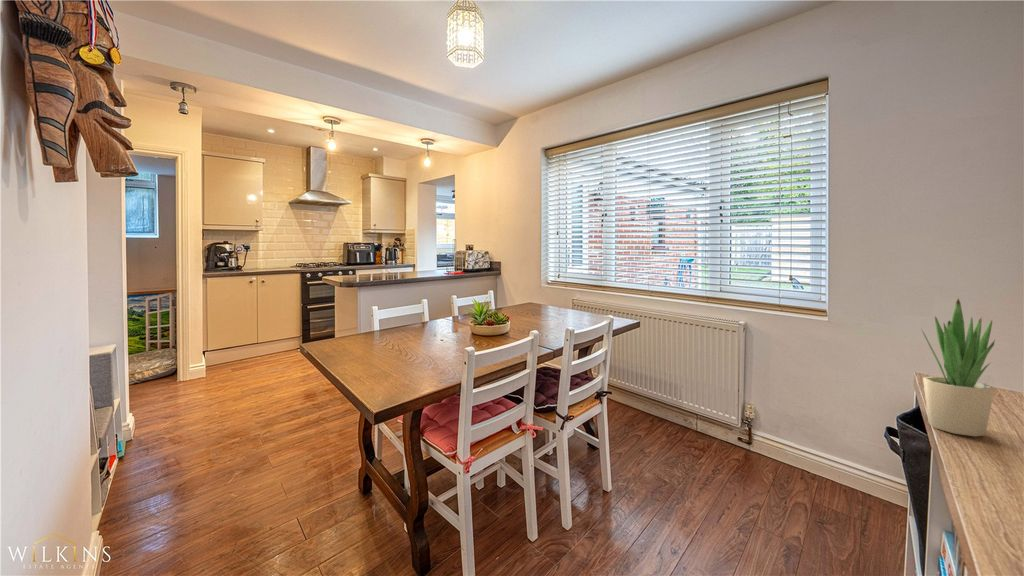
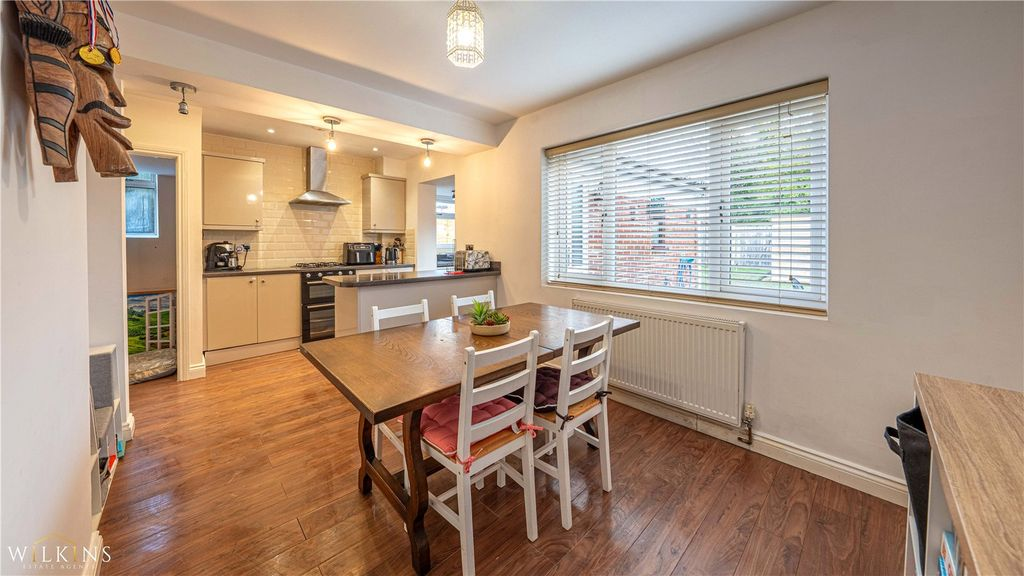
- potted plant (963, 364)
